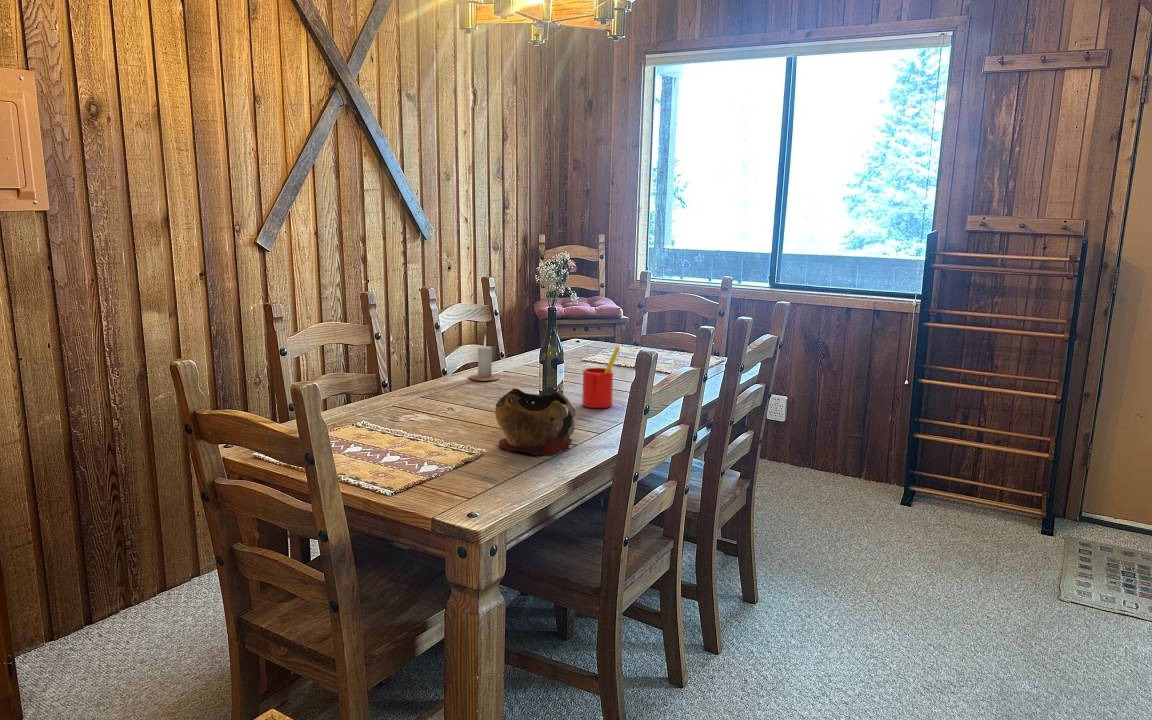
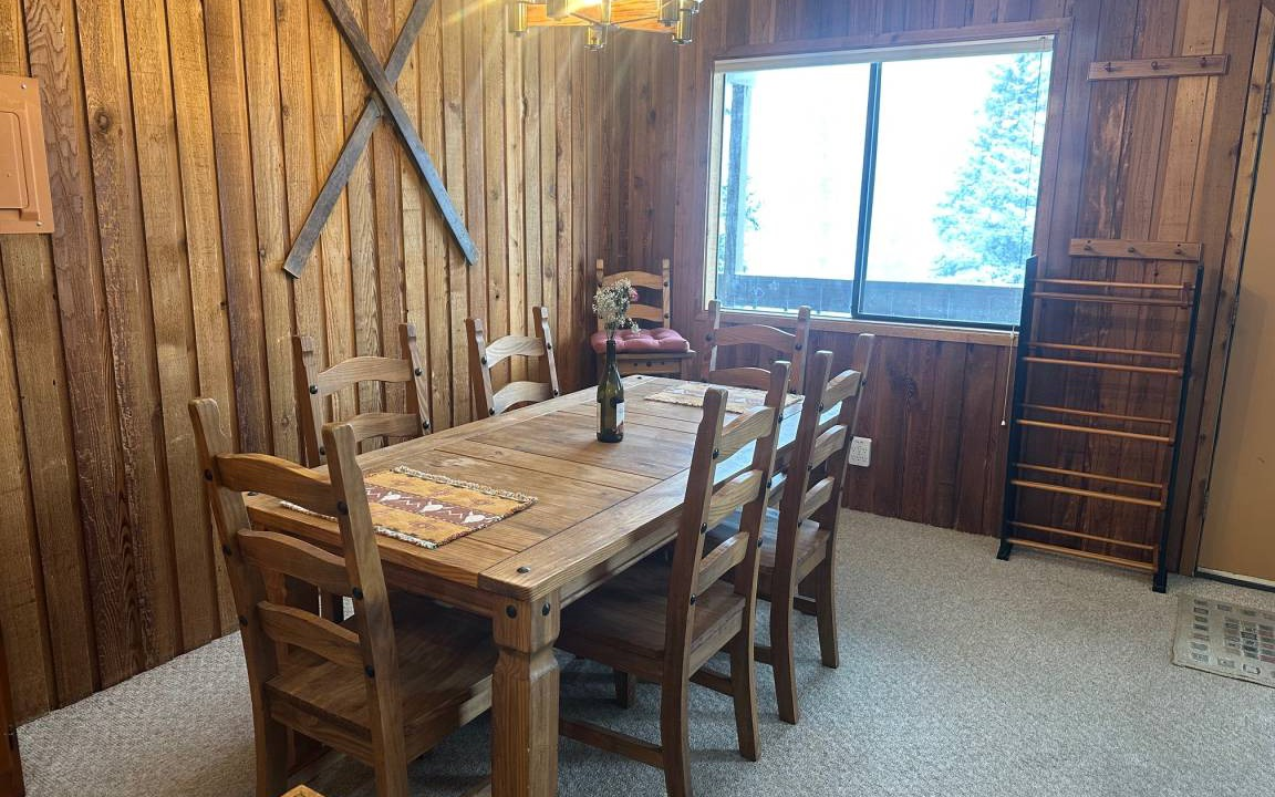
- candle (484, 356)
- decorative bowl (535, 417)
- straw (601, 375)
